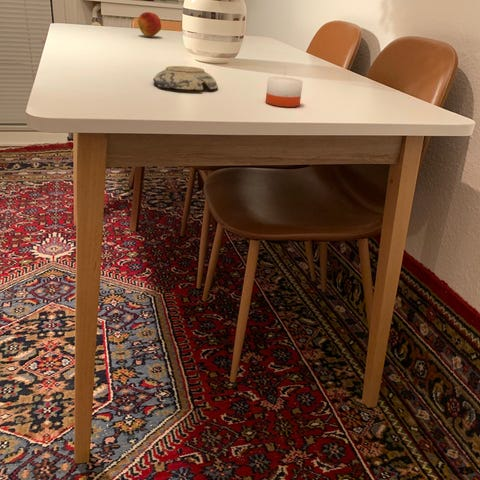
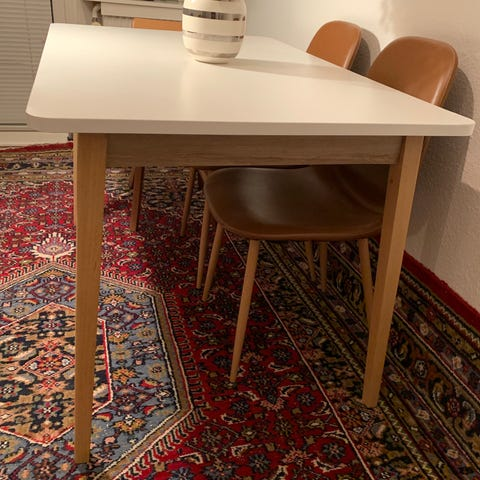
- decorative bowl (184, 76)
- fruit (149, 24)
- candle (285, 78)
